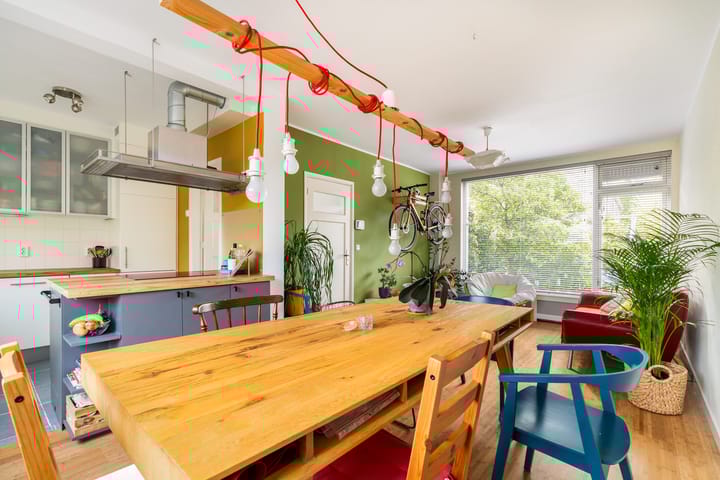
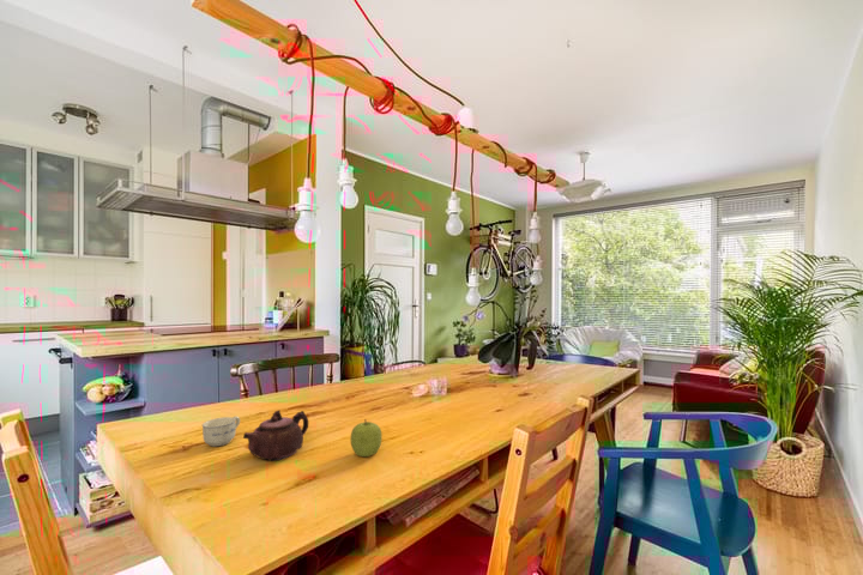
+ fruit (366, 437)
+ teapot (278, 431)
+ cup (223, 430)
